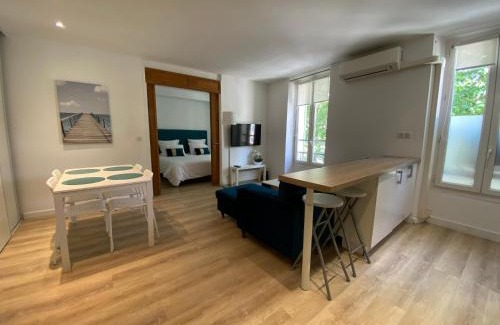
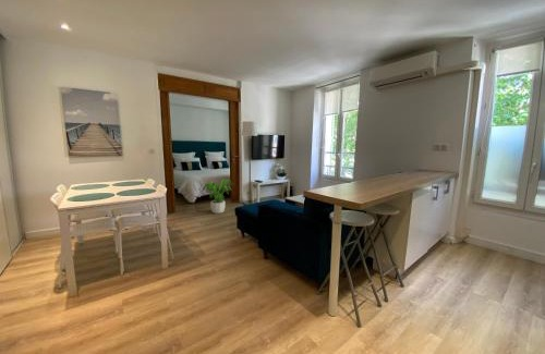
+ potted plant (219, 195)
